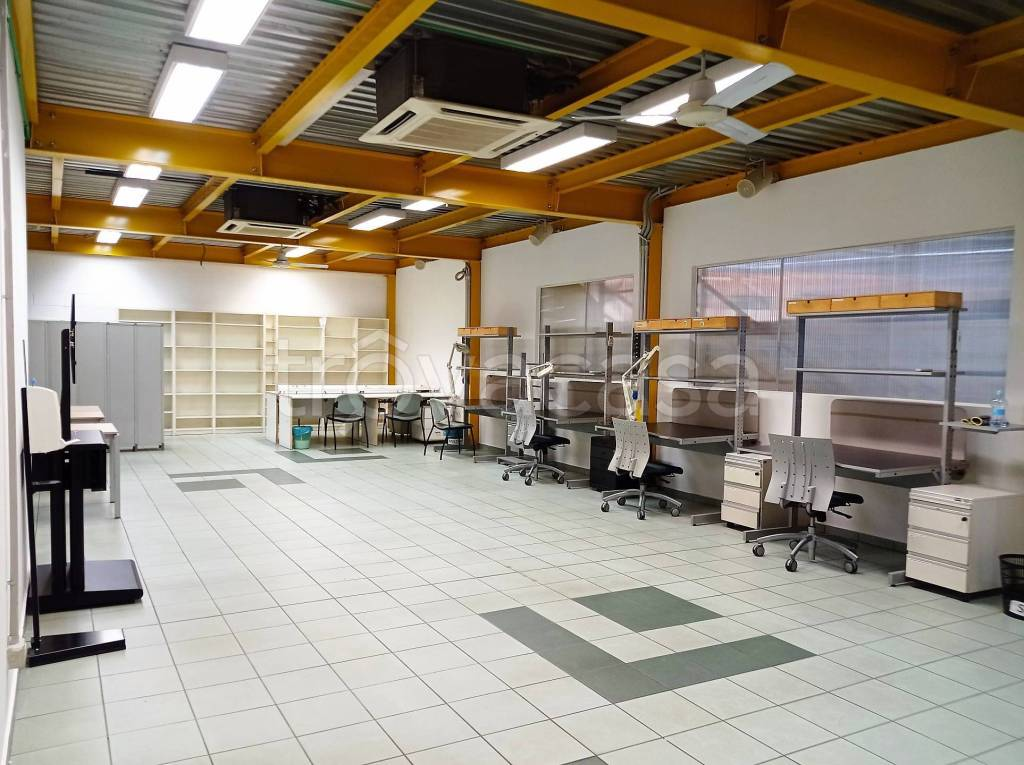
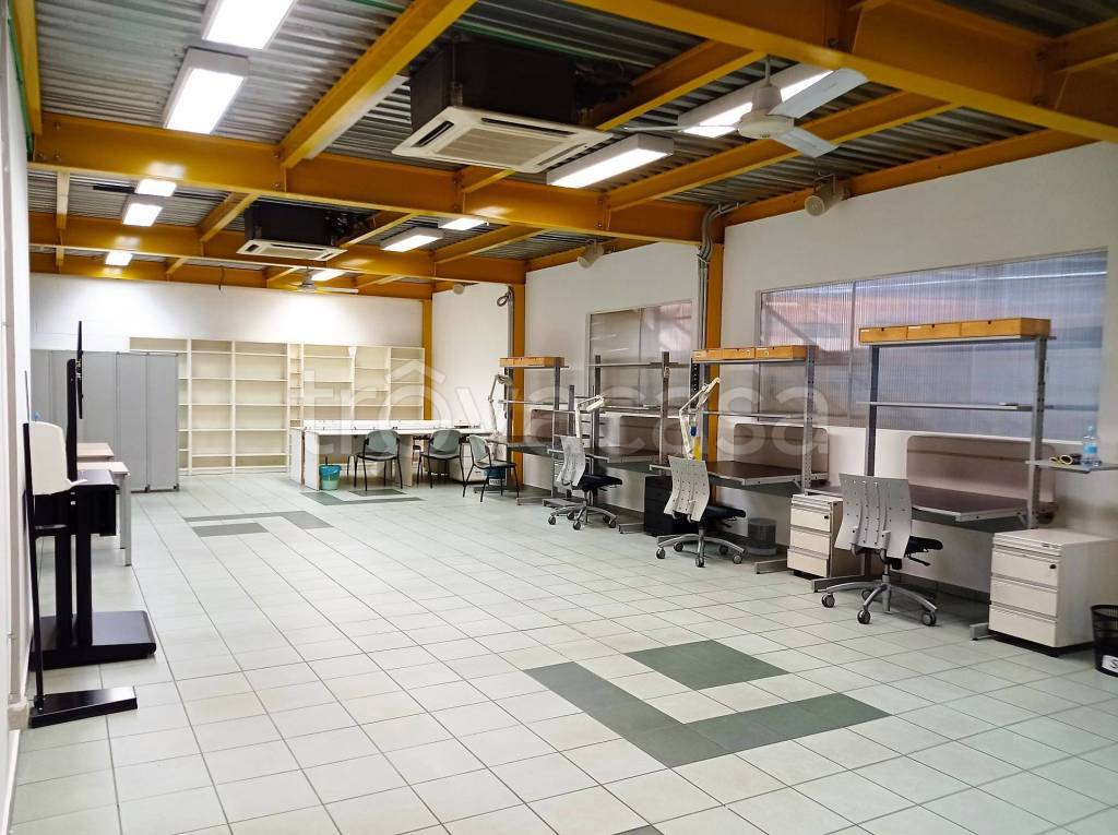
+ wastebasket (761, 536)
